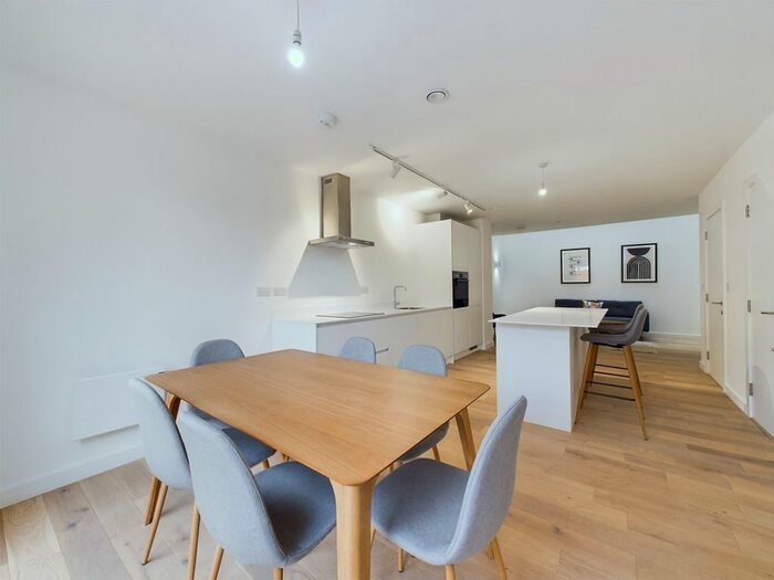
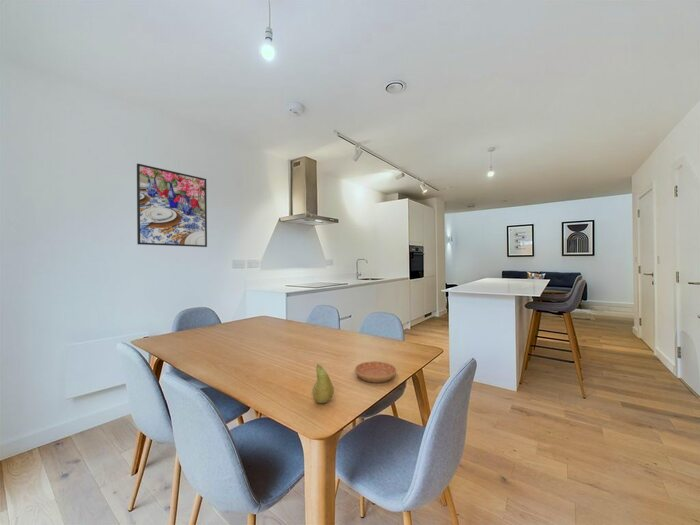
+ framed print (174, 208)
+ saucer (375, 372)
+ fruit (323, 382)
